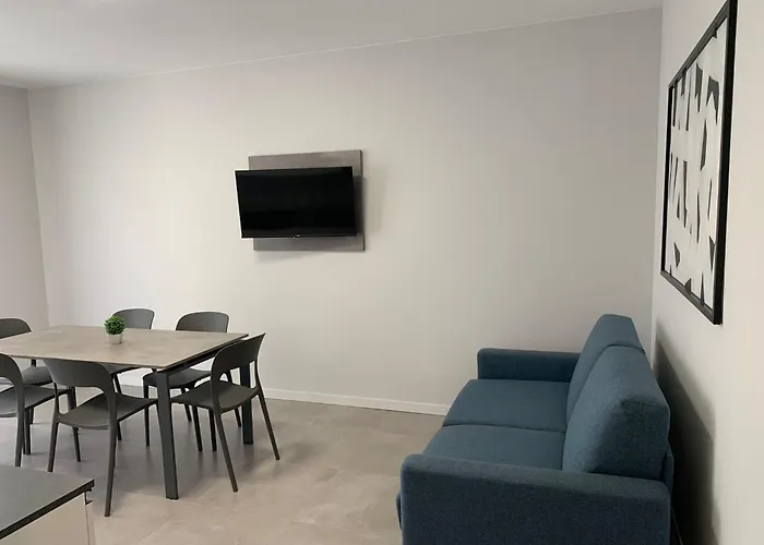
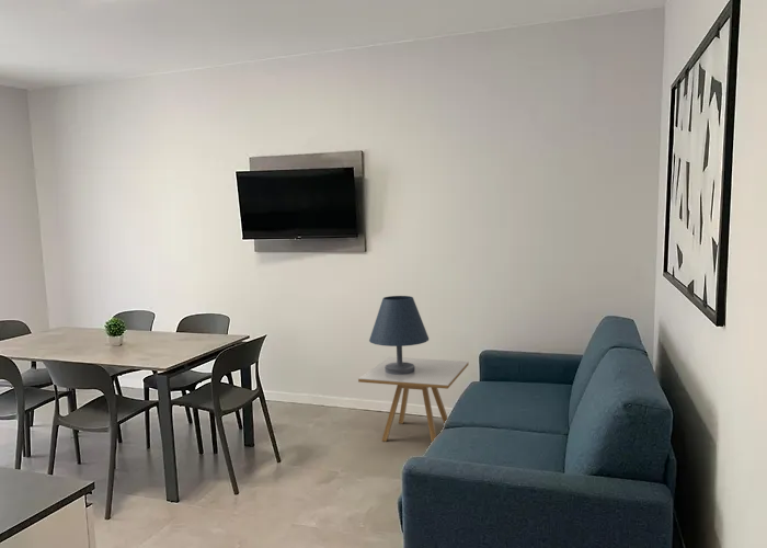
+ side table (424, 401)
+ table lamp (399, 333)
